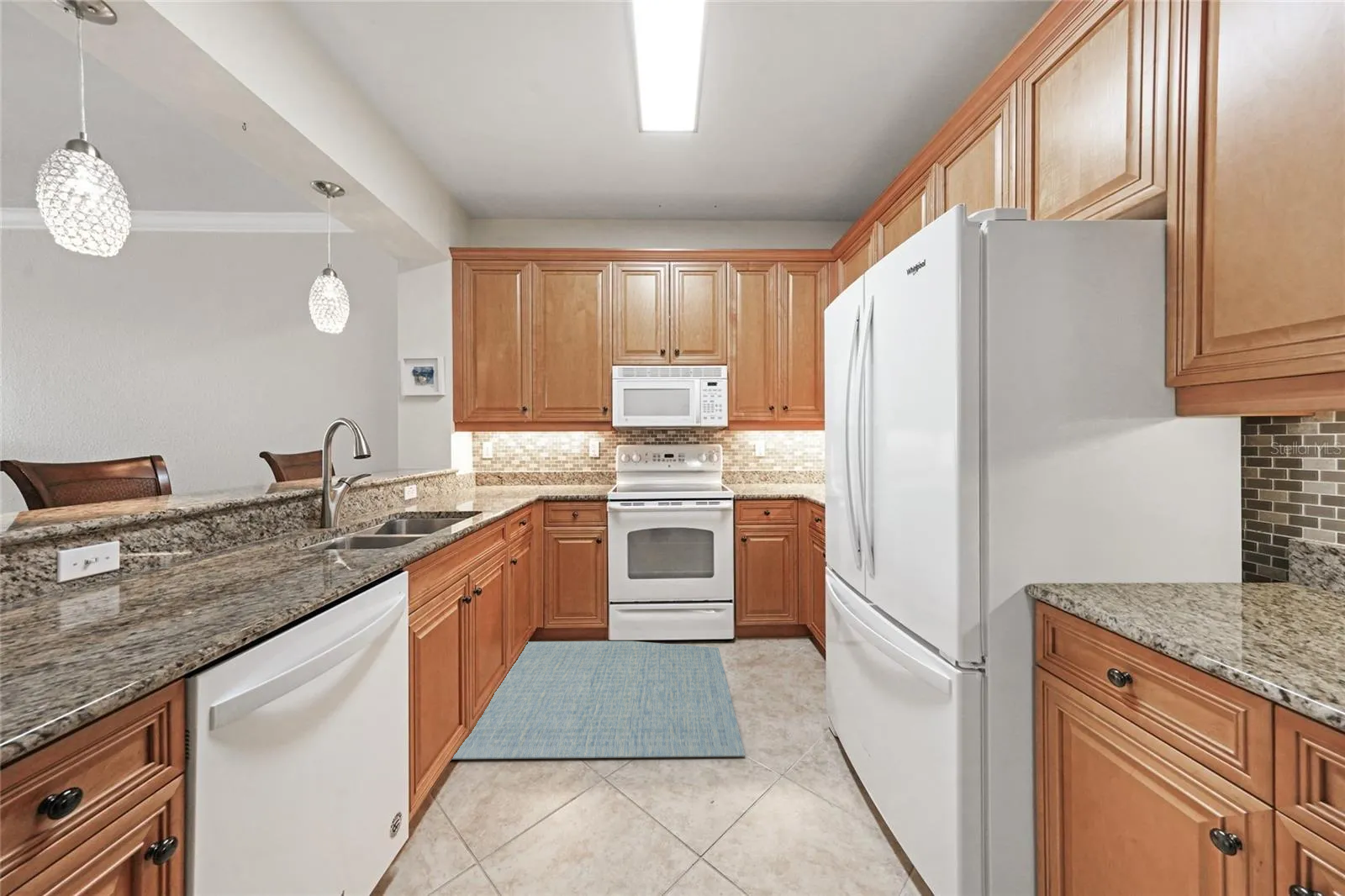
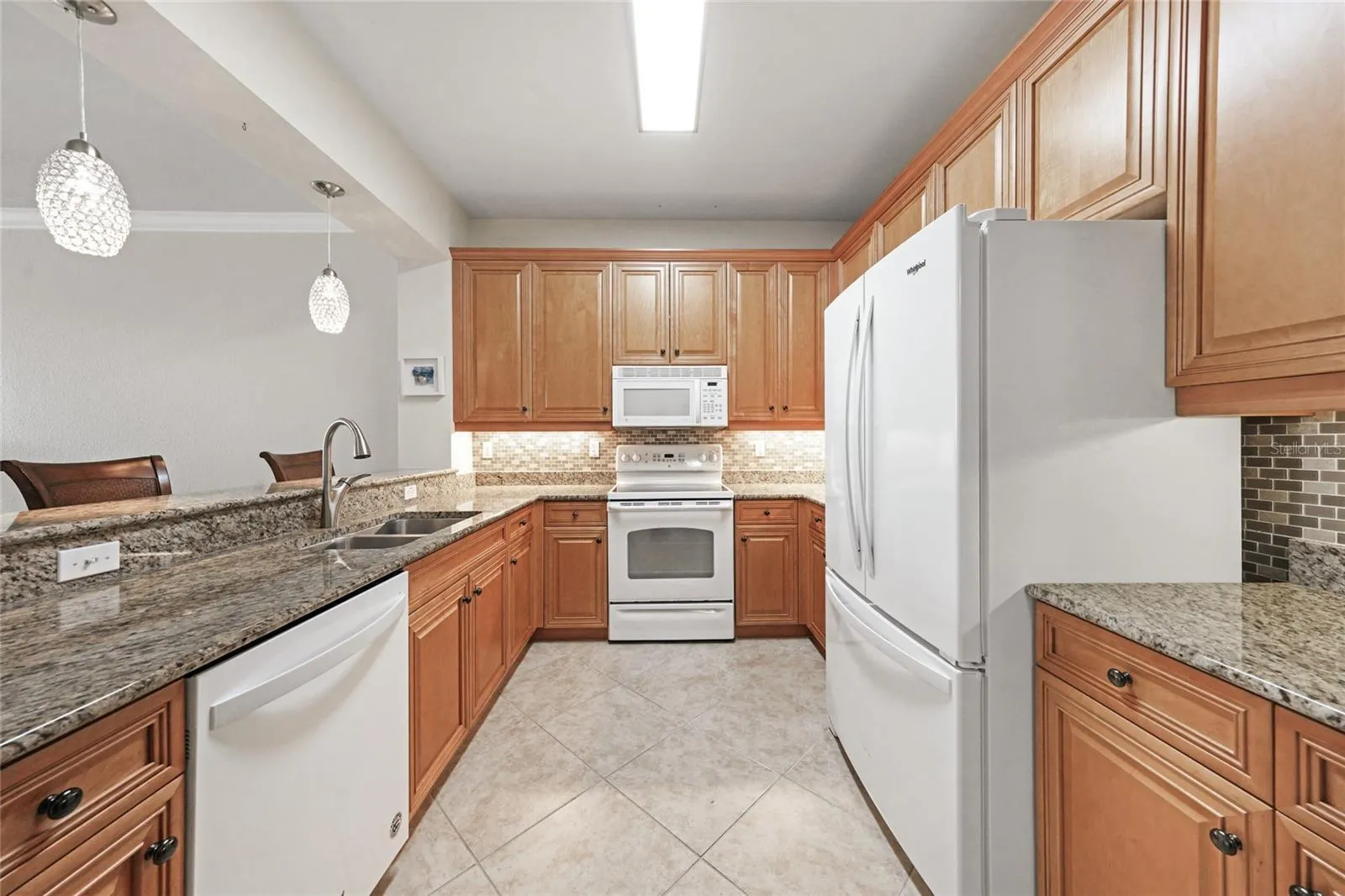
- rug (553, 687)
